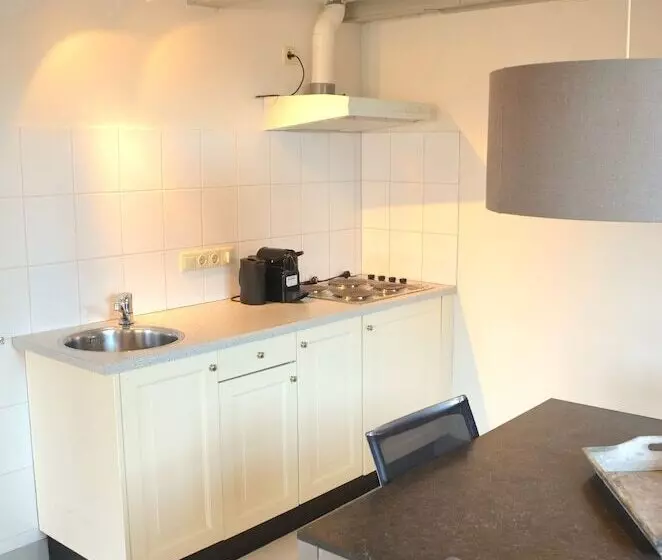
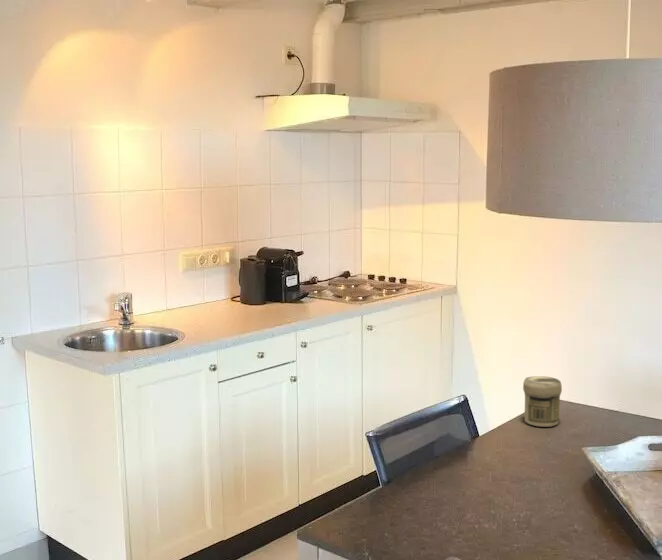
+ jar (542, 401)
